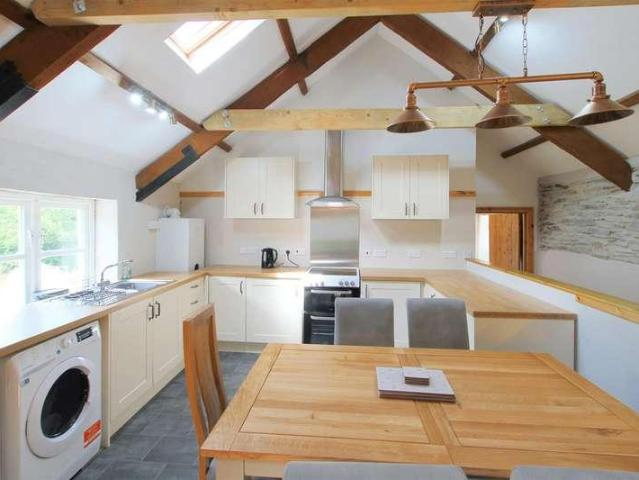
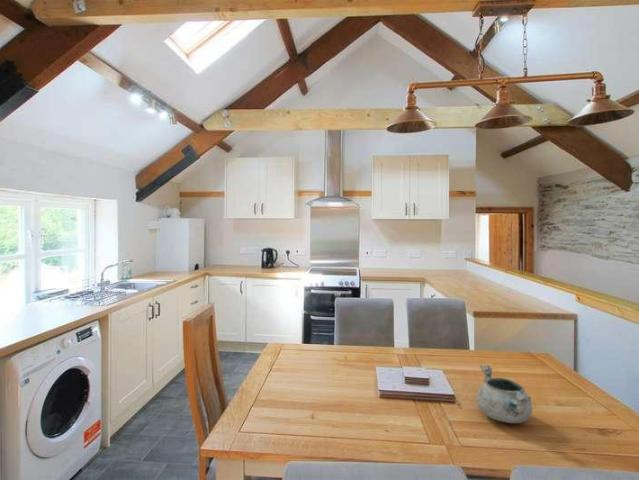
+ decorative bowl (504, 397)
